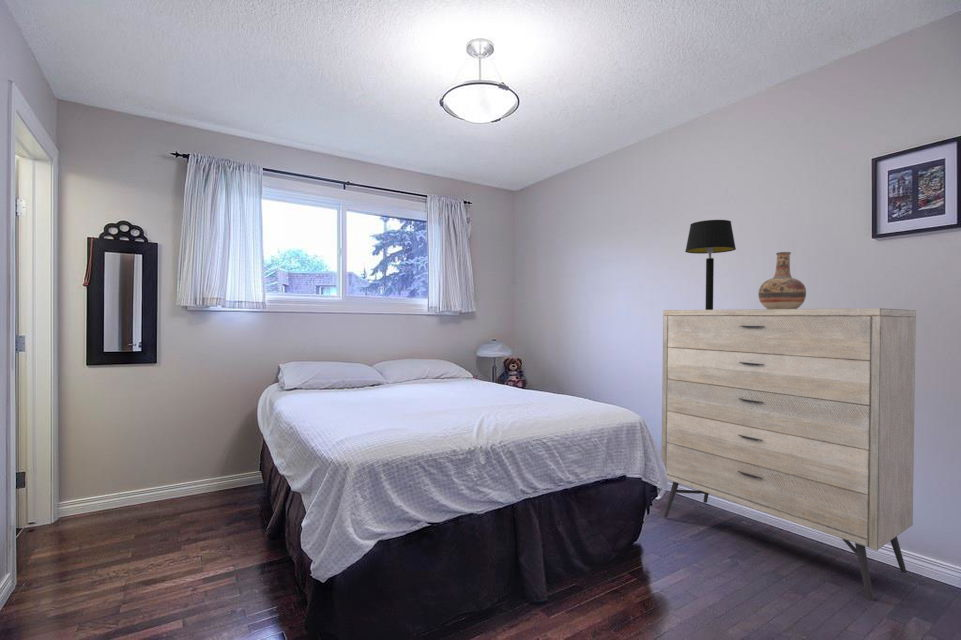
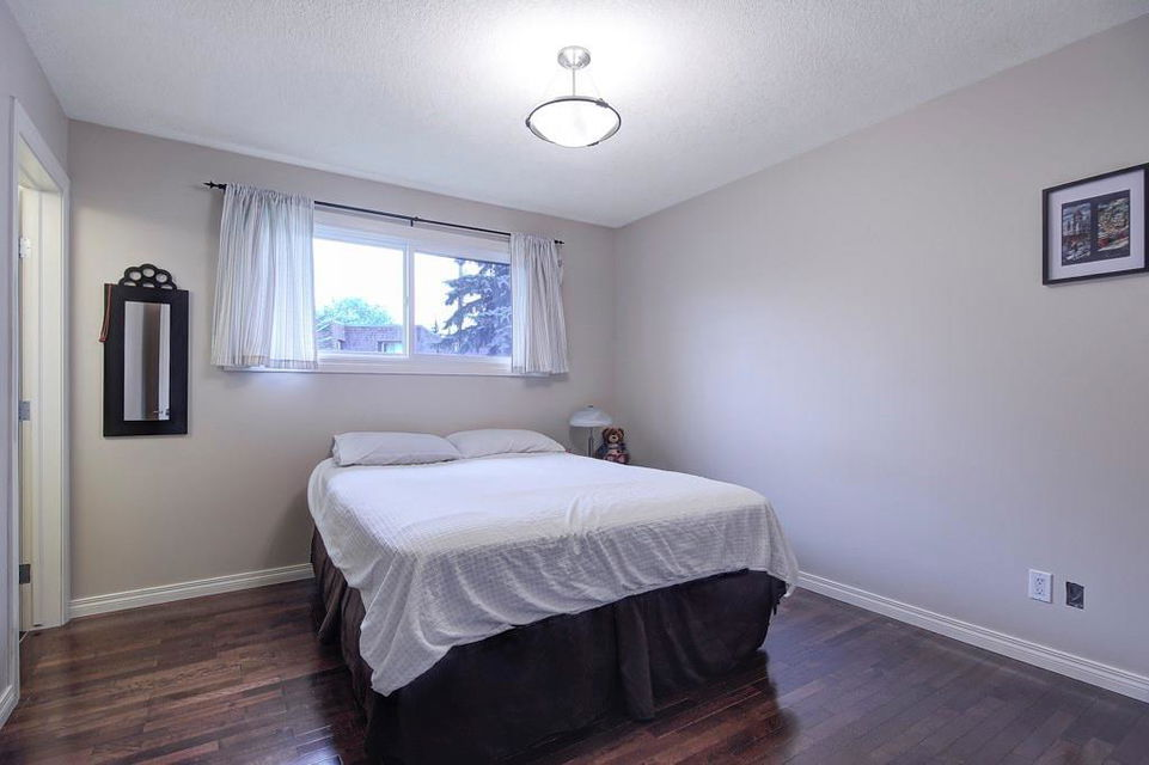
- dresser (772, 426)
- vase (781, 281)
- table lamp (709, 266)
